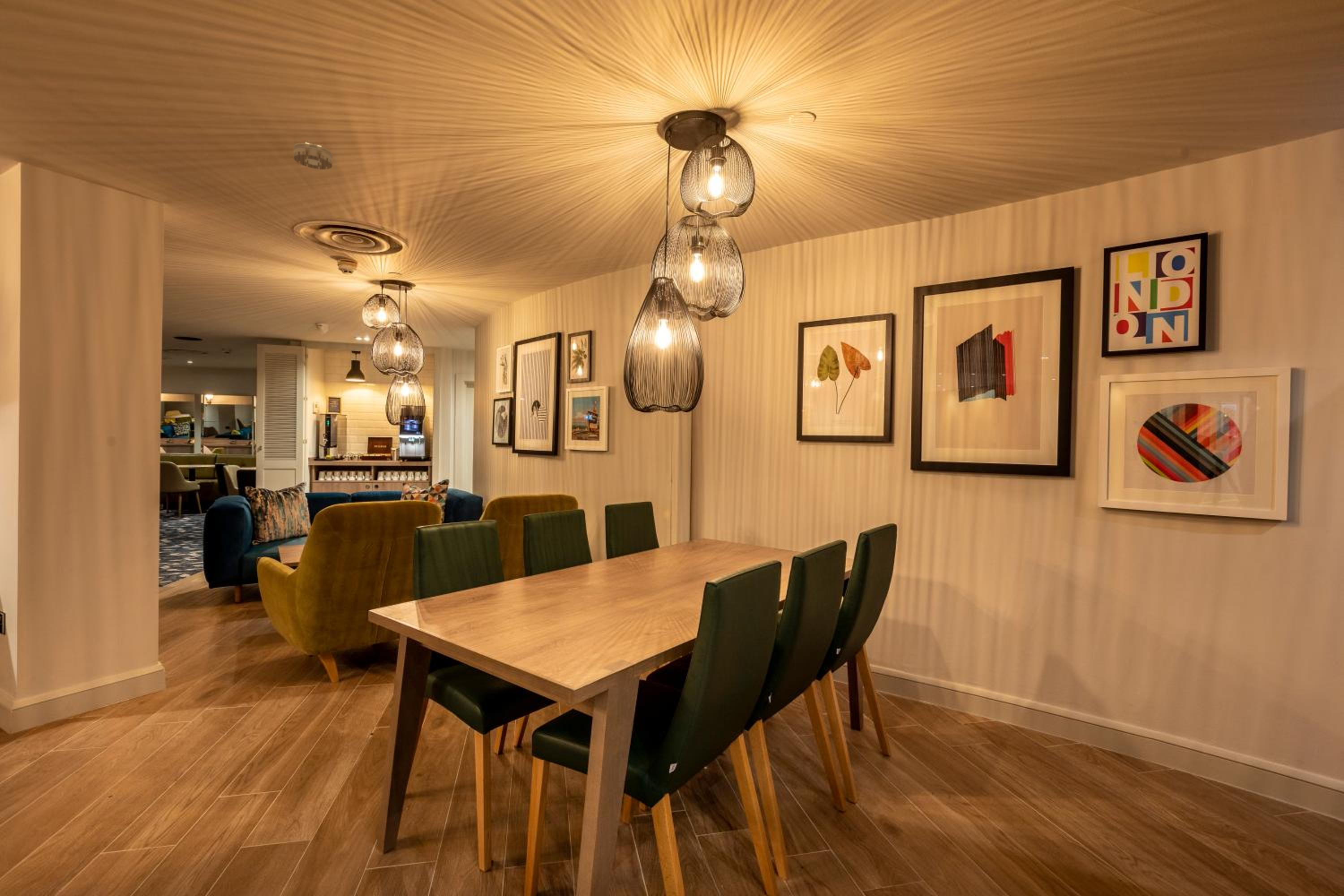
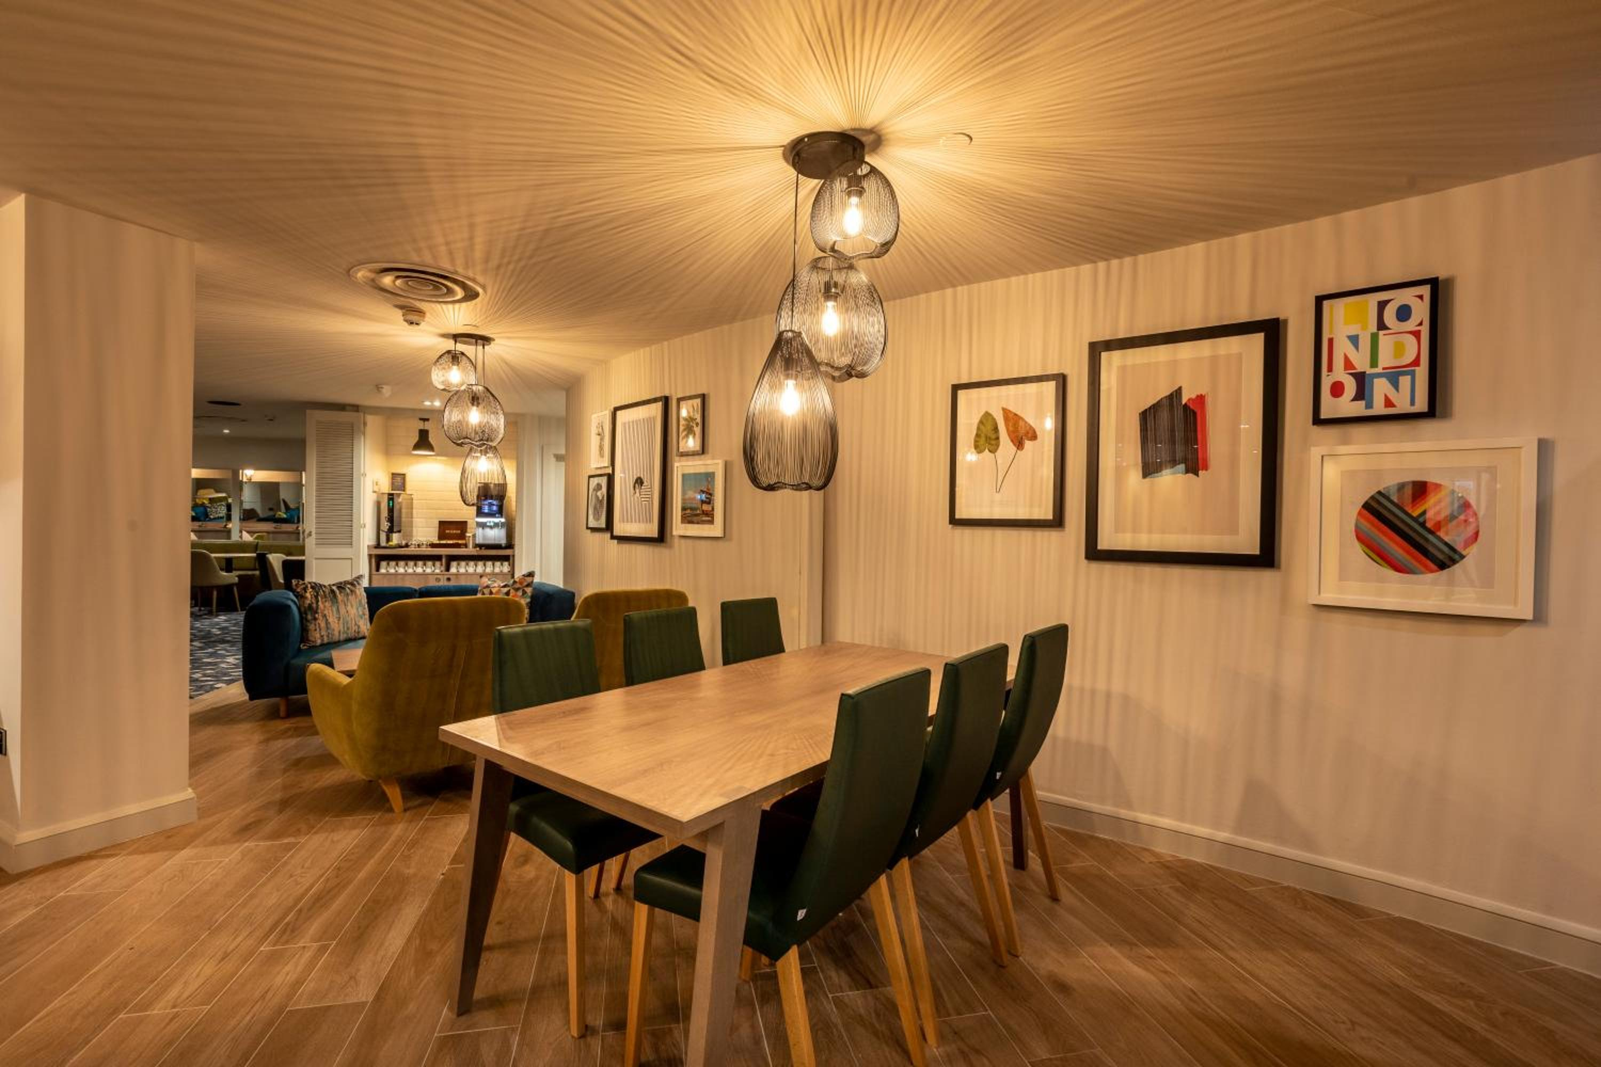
- smoke detector (313, 155)
